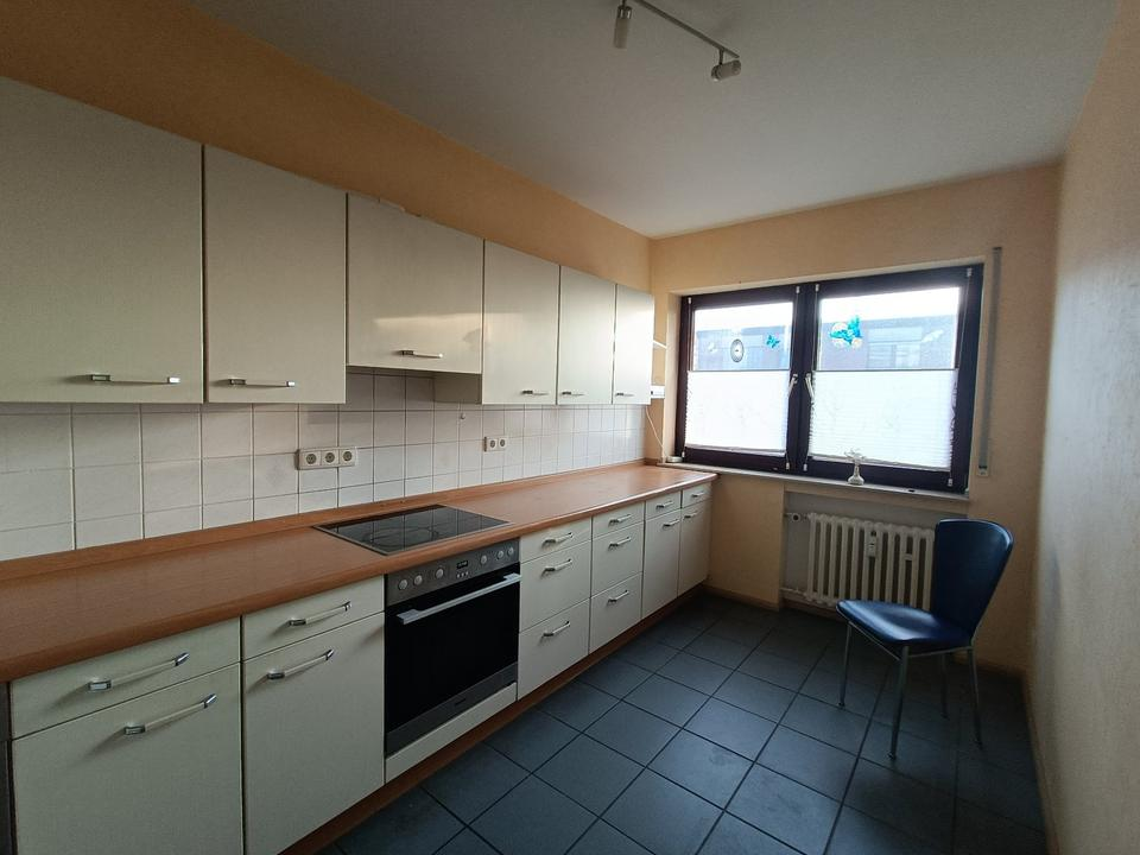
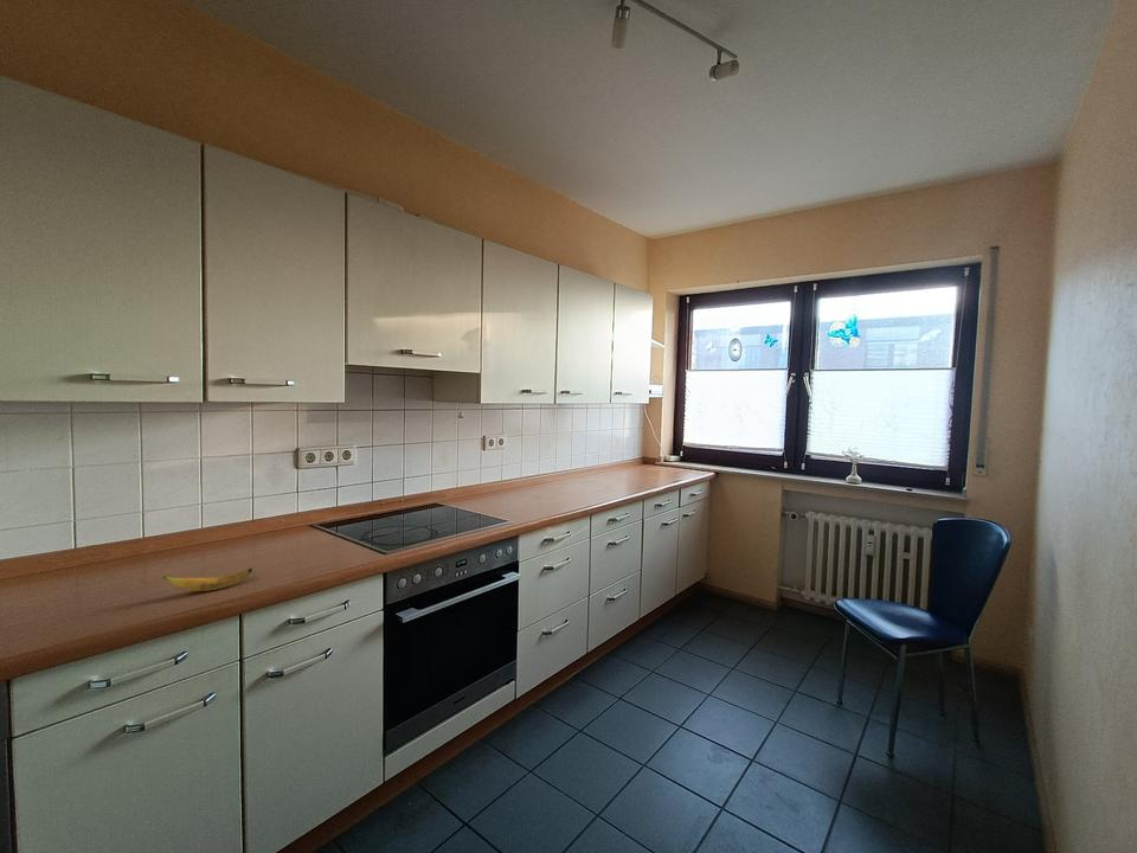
+ banana (210, 578)
